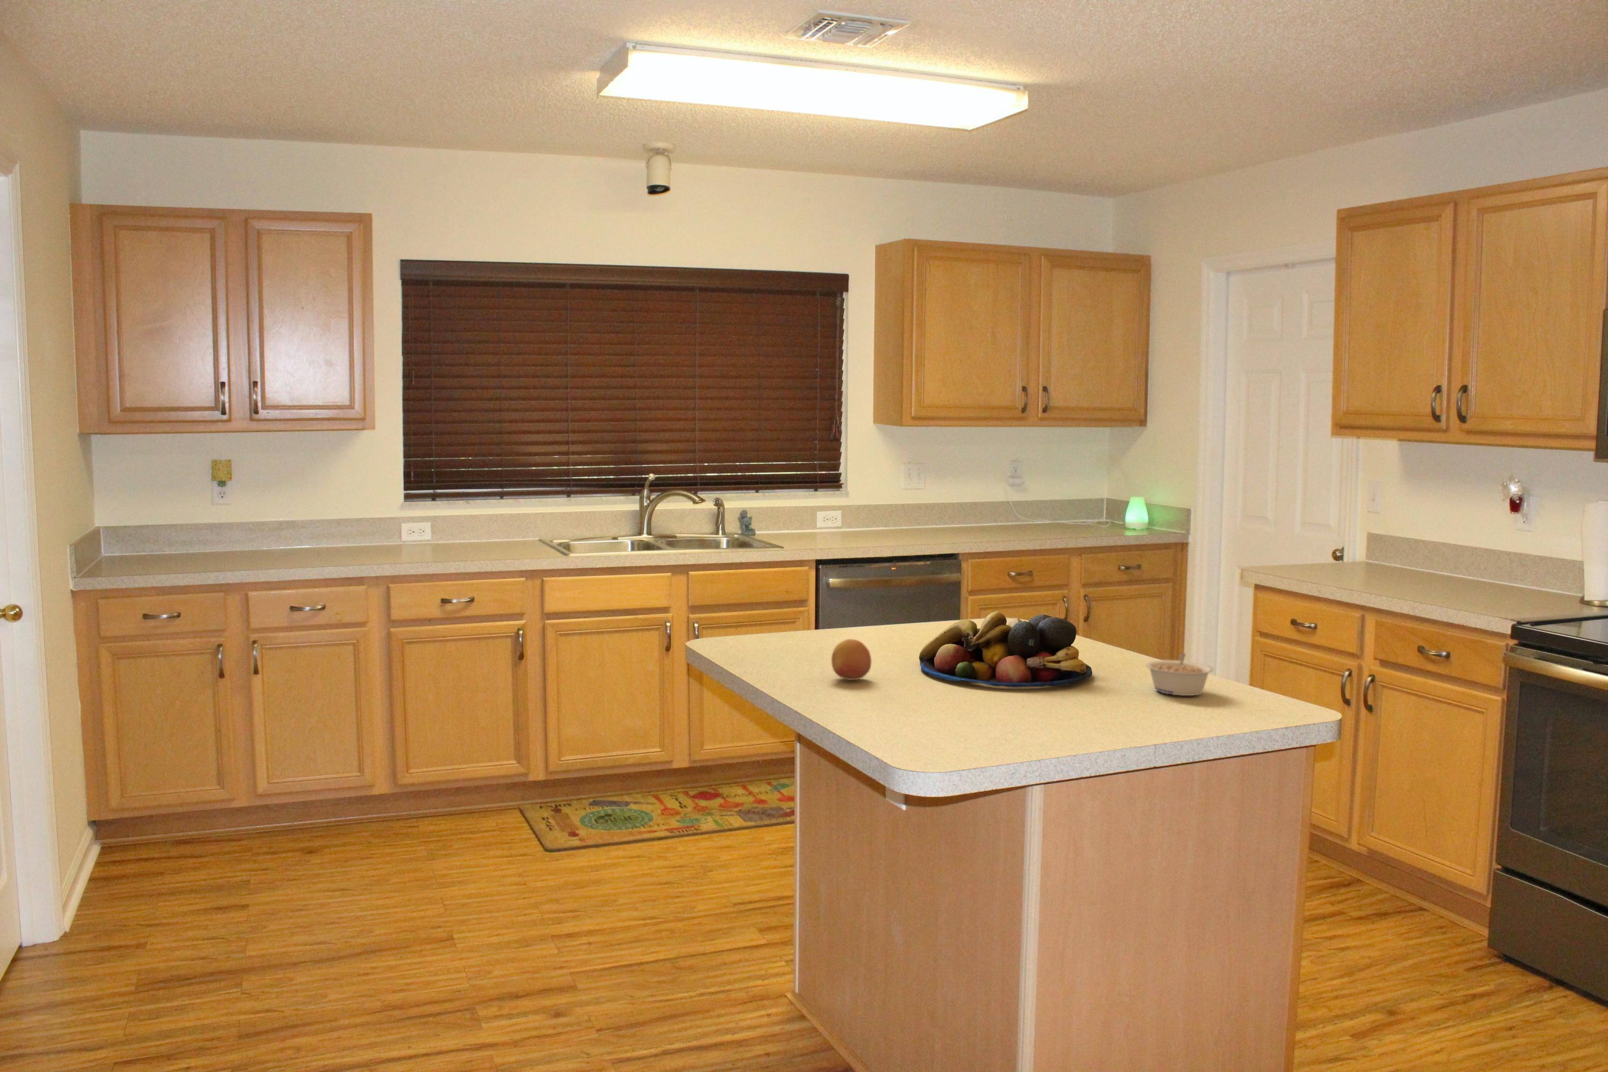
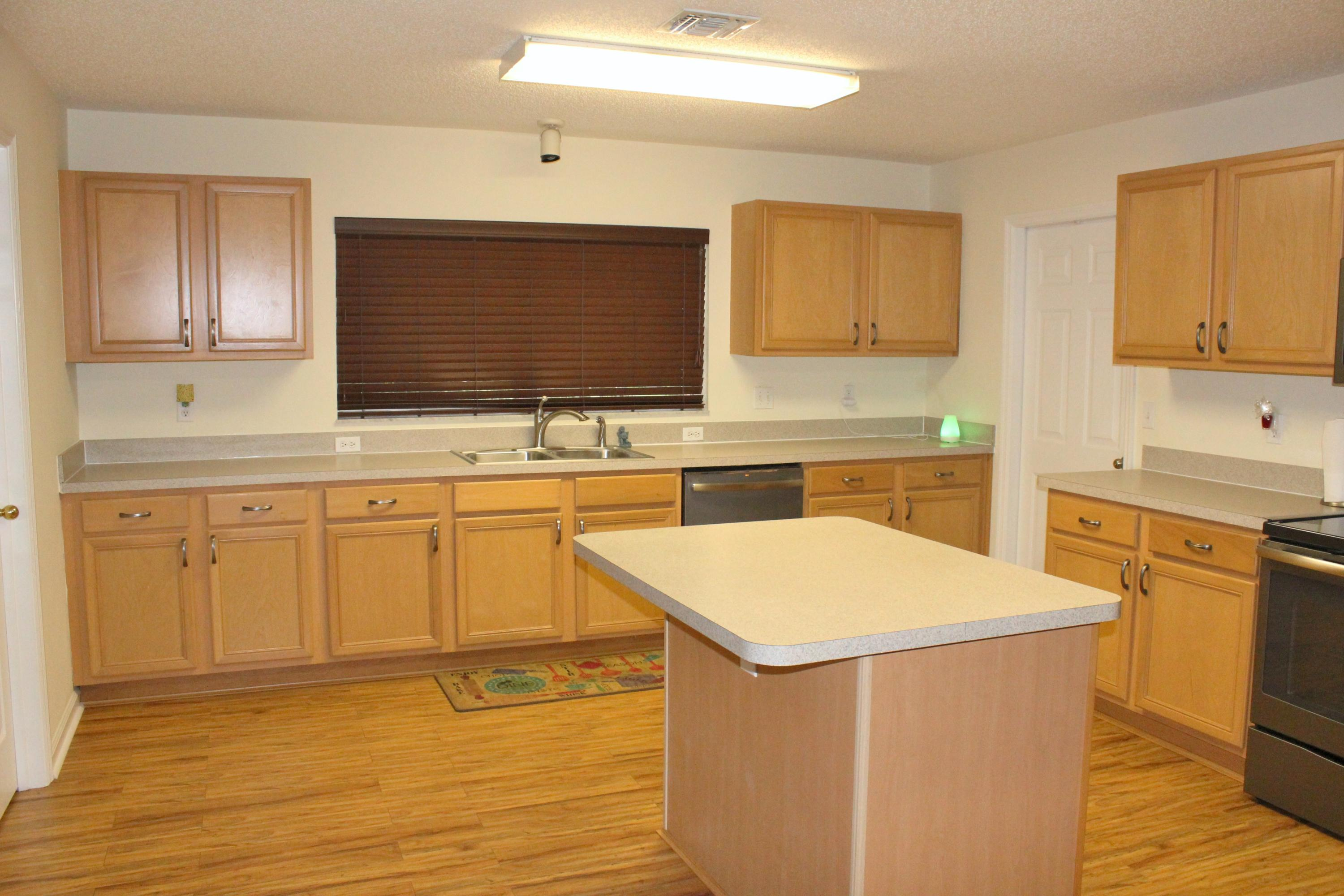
- legume (1177, 675)
- fruit bowl (1005, 640)
- fruit (852, 659)
